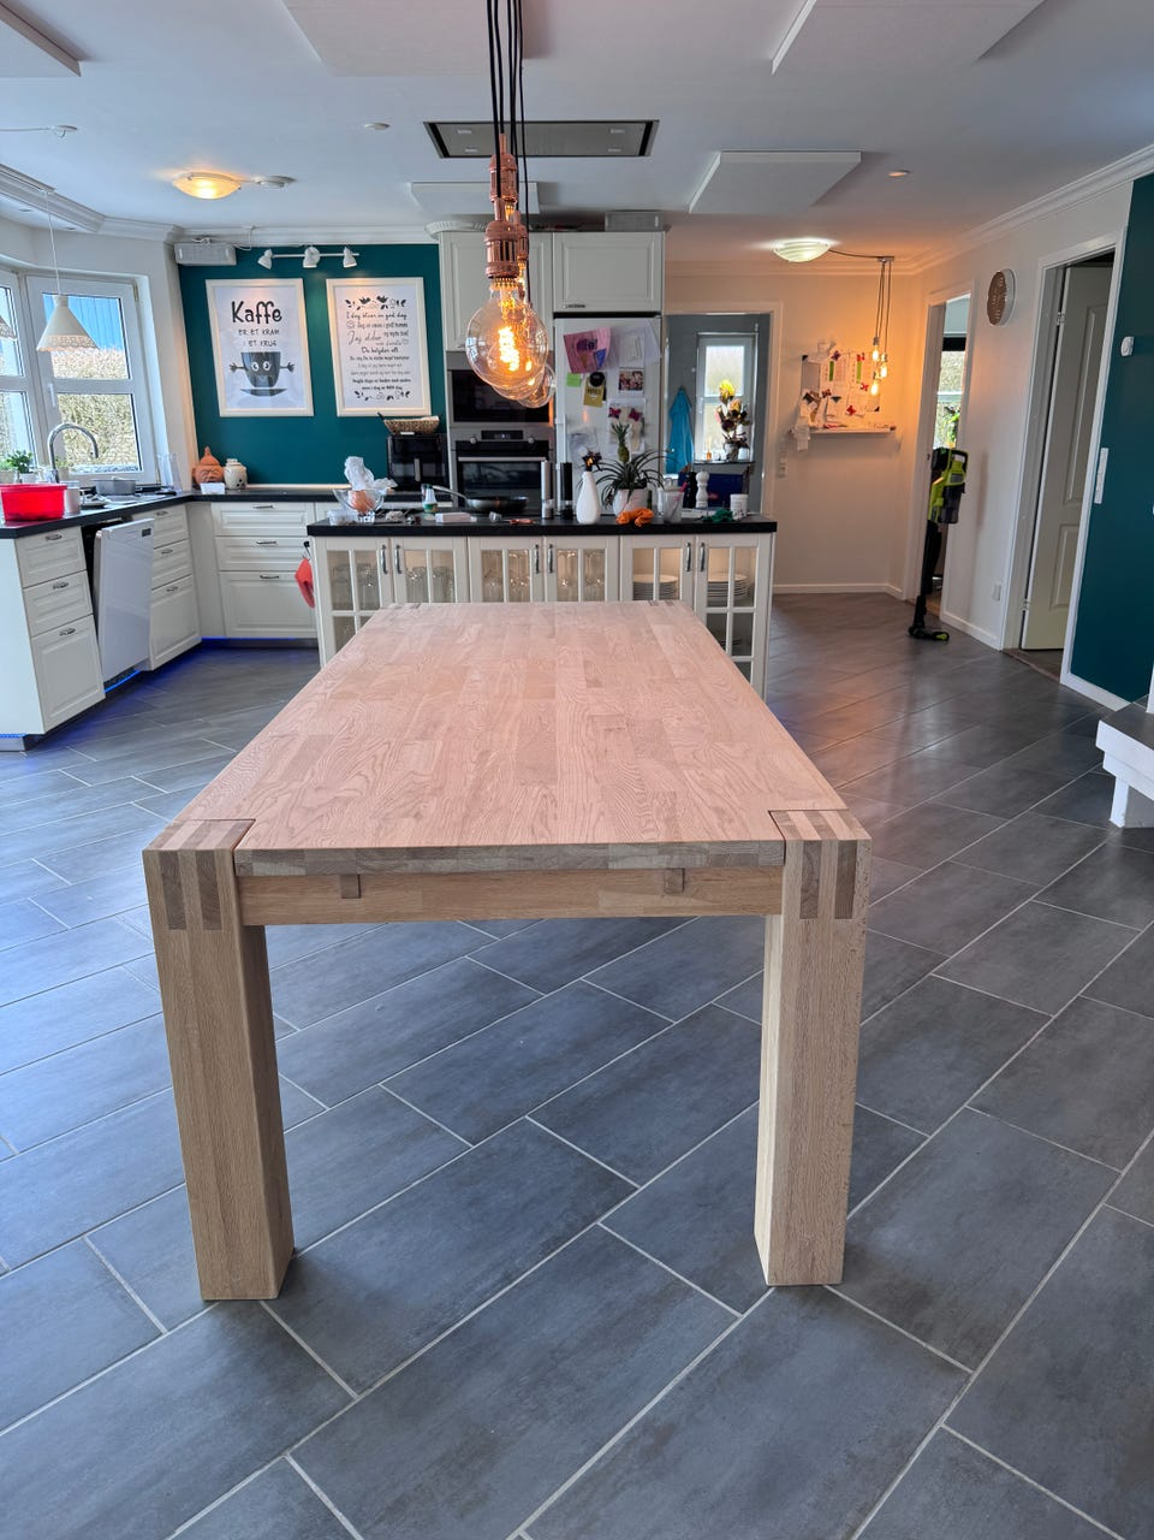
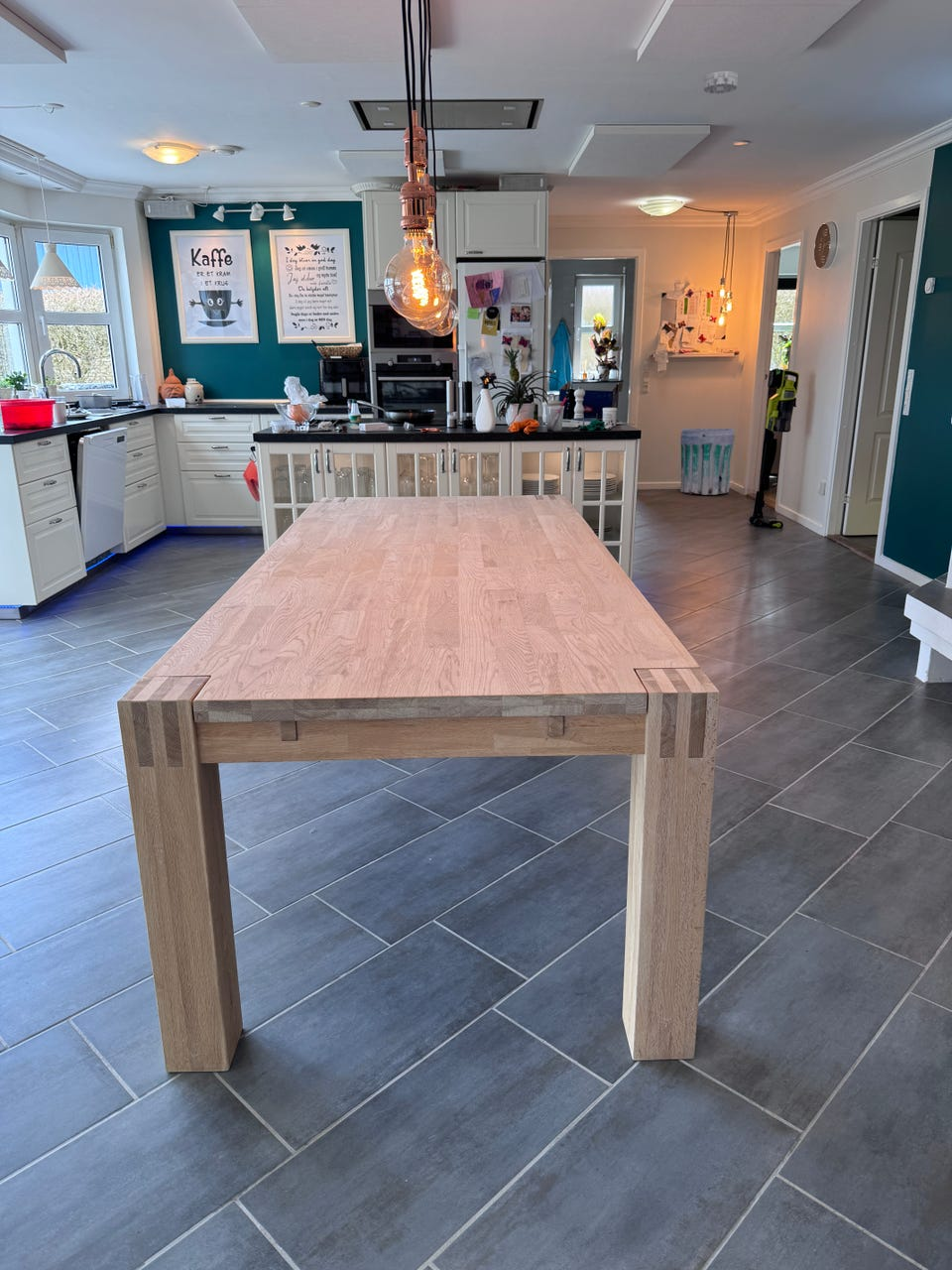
+ trash can (705, 459)
+ smoke detector (720, 81)
